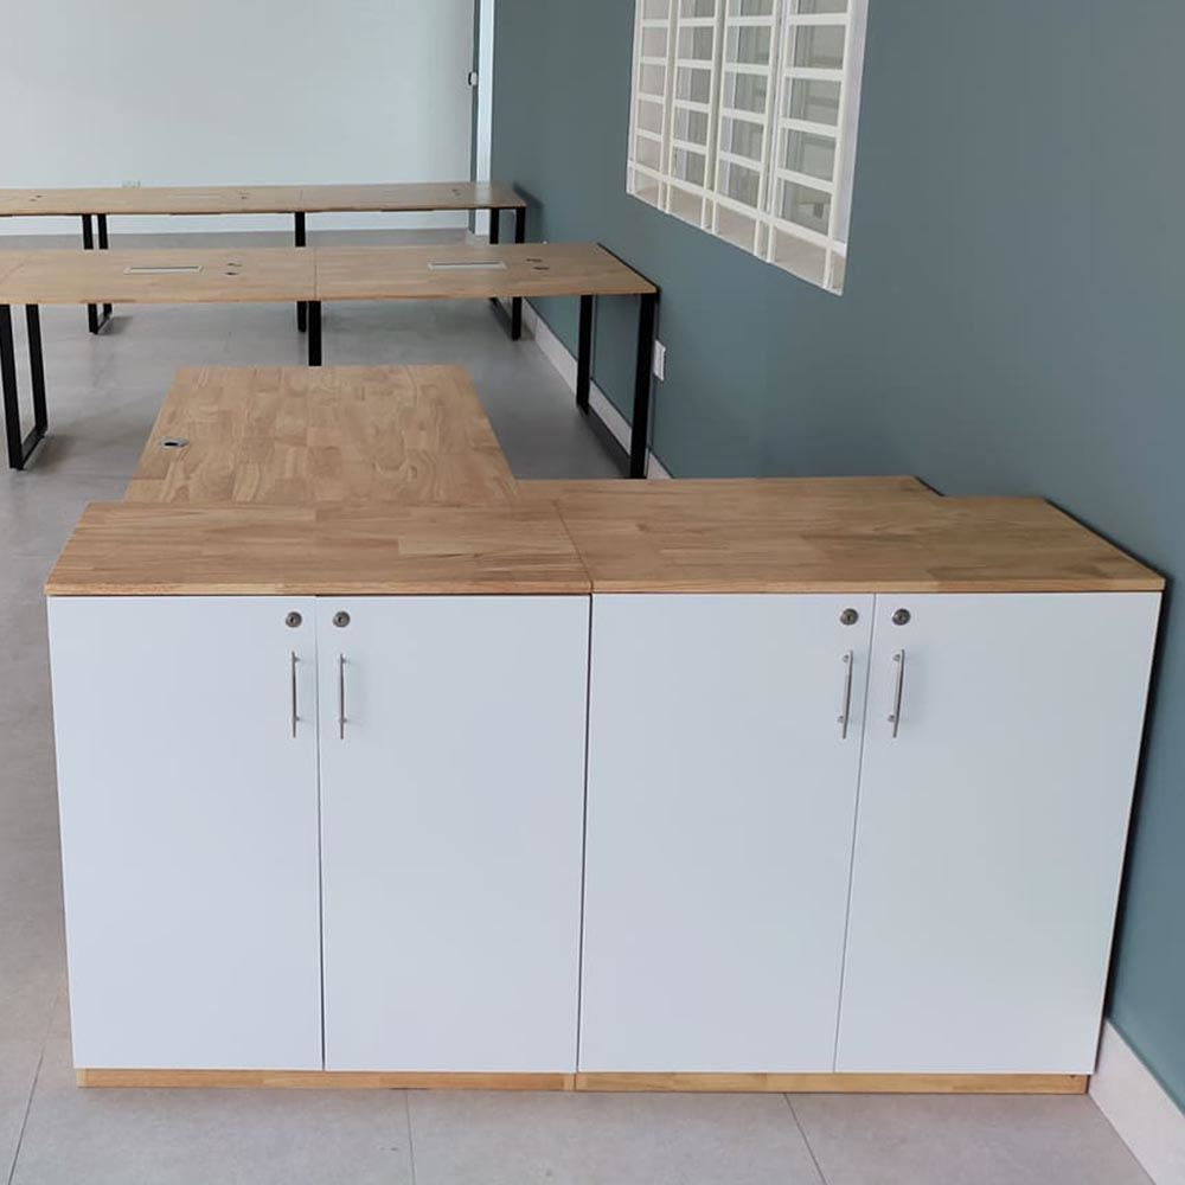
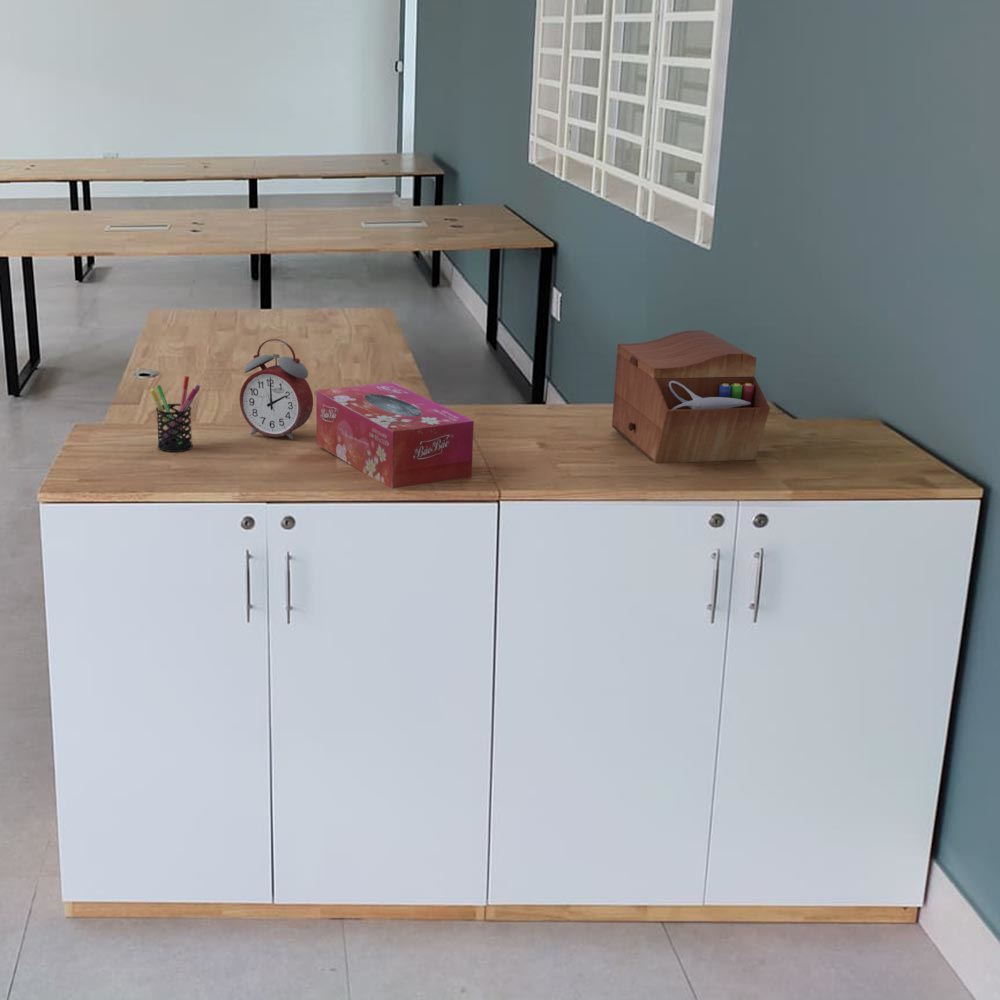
+ alarm clock (276, 387)
+ sewing box (685, 396)
+ tissue box (391, 432)
+ pen holder (173, 412)
